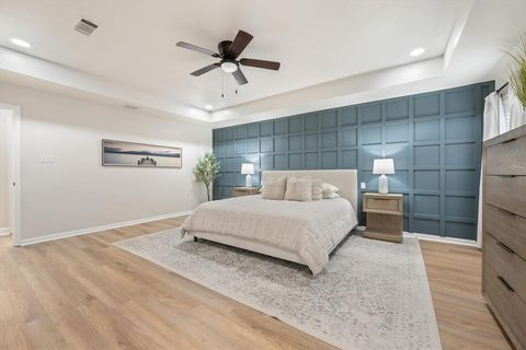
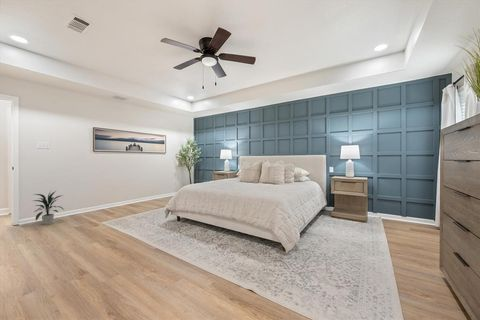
+ indoor plant (46, 207)
